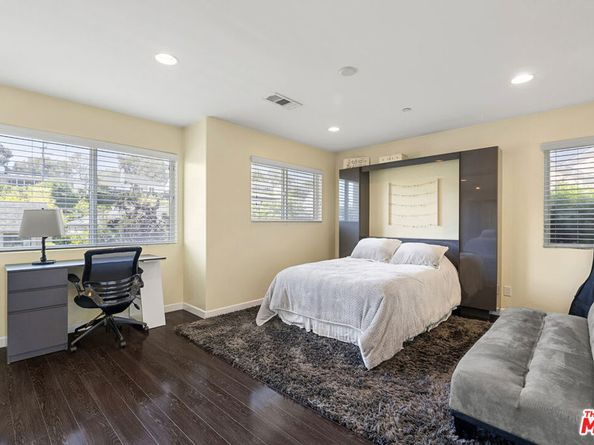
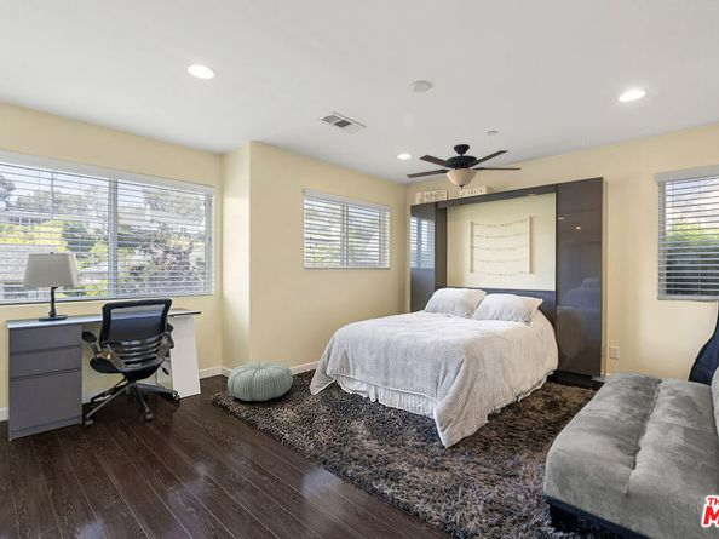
+ pouf (260, 379)
+ ceiling fan (461, 177)
